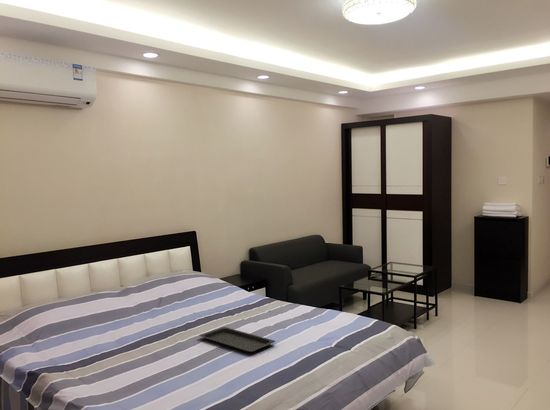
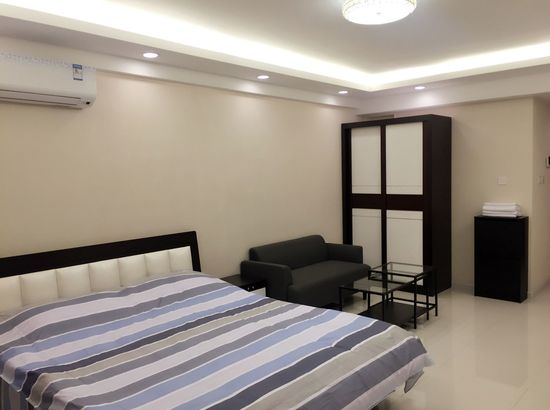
- serving tray (236, 340)
